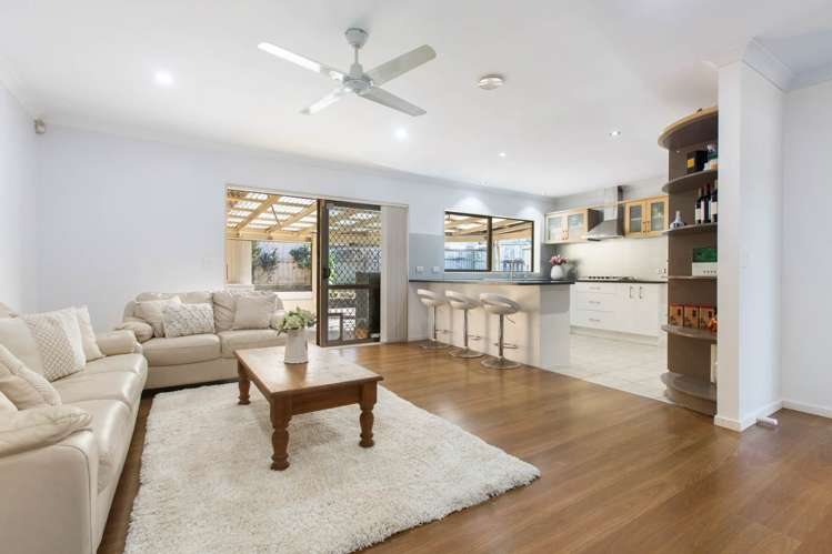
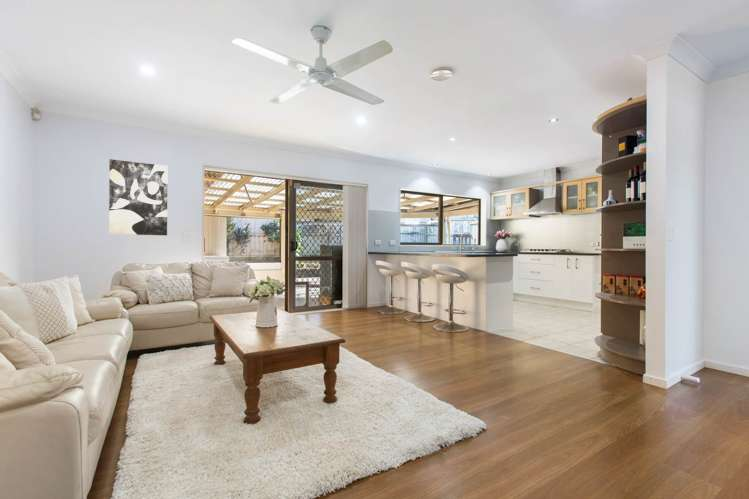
+ wall art (139, 198)
